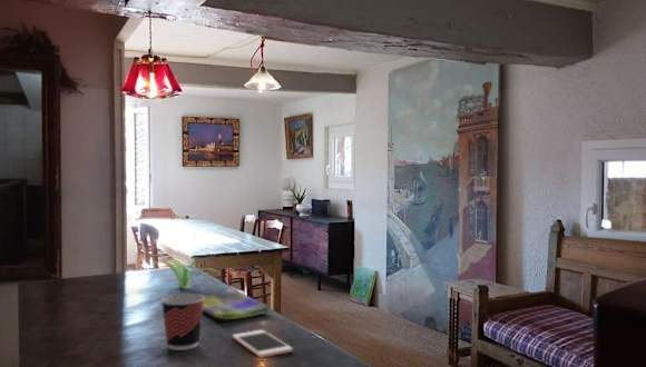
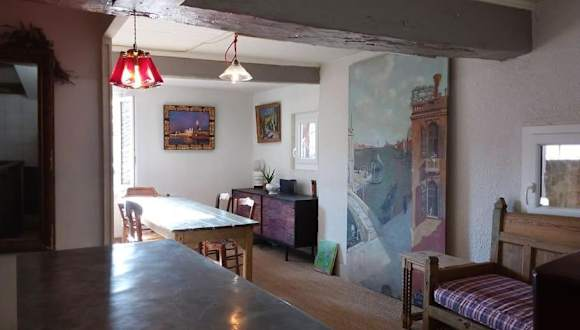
- dish towel (229, 305)
- plant (186, 271)
- cell phone (261, 343)
- cup (183, 321)
